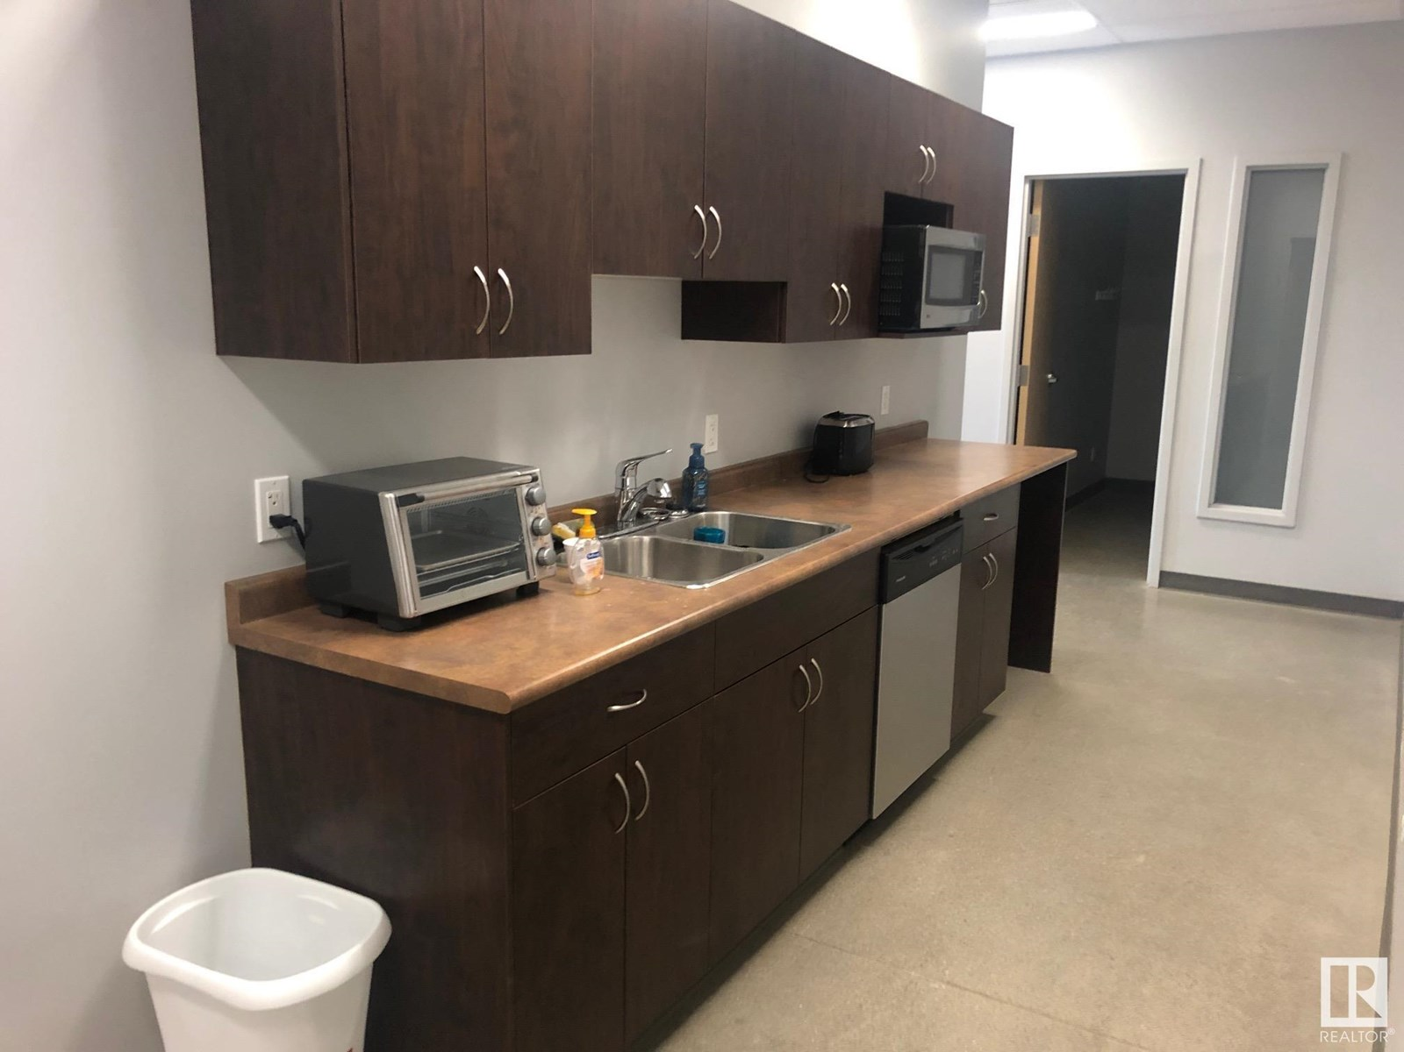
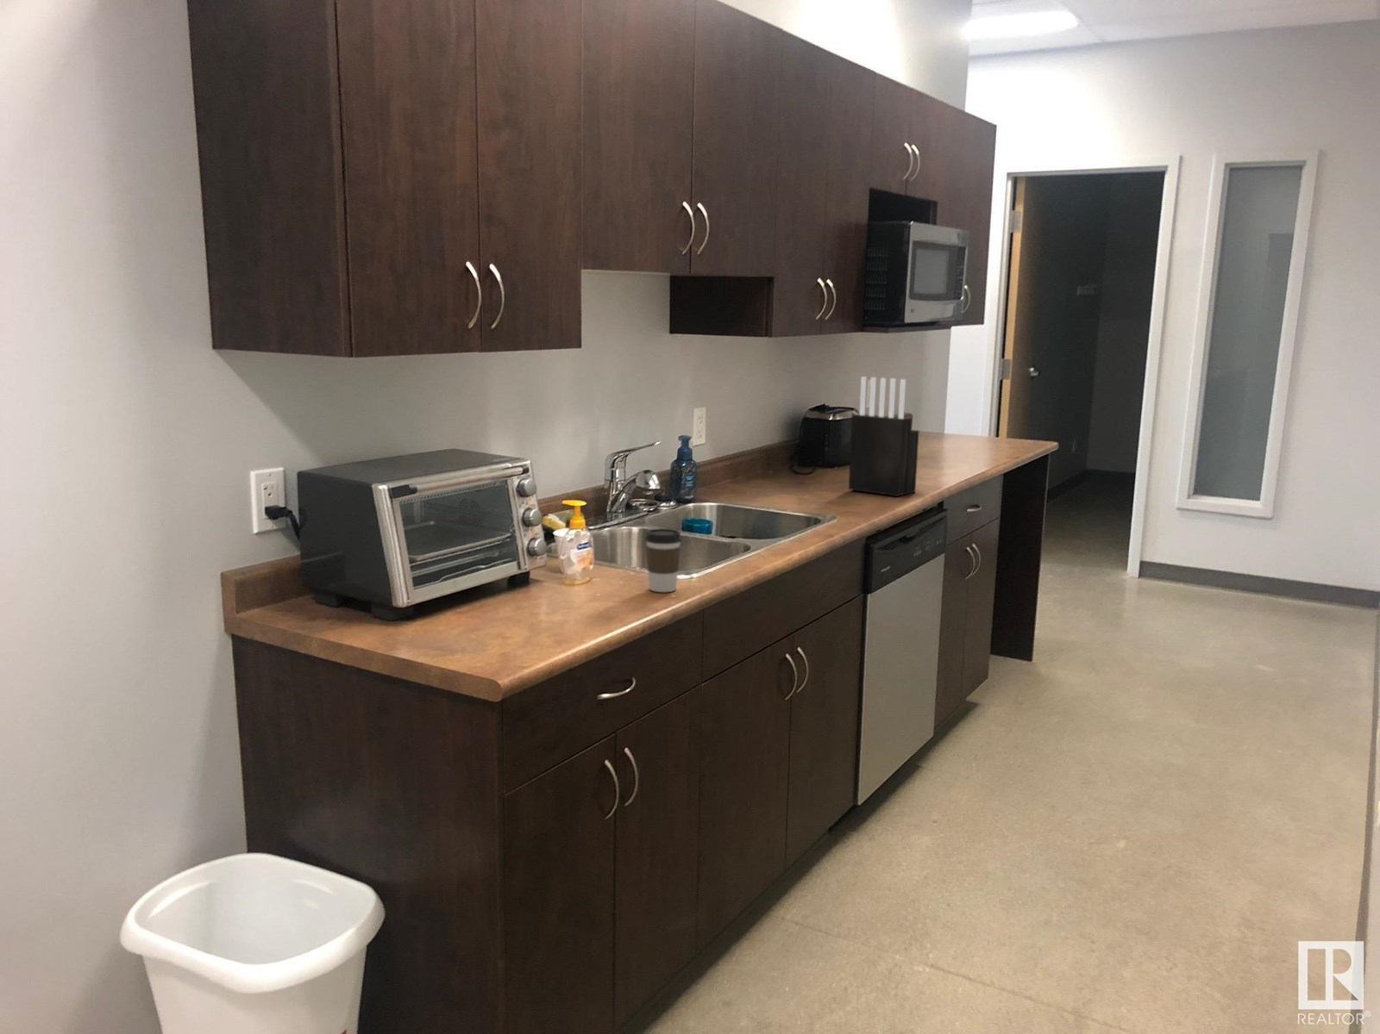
+ coffee cup (663, 560)
+ knife block (886, 434)
